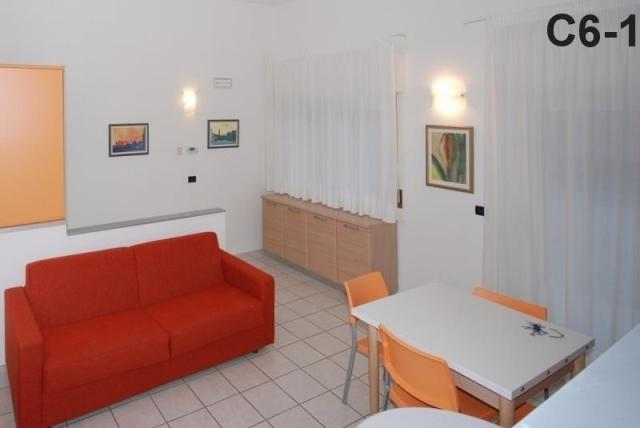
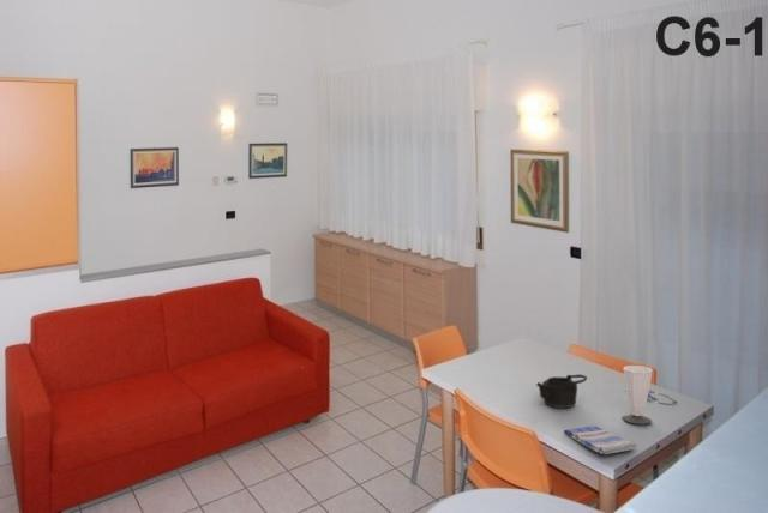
+ cup (636, 393)
+ dish towel (599, 437)
+ teapot (558, 390)
